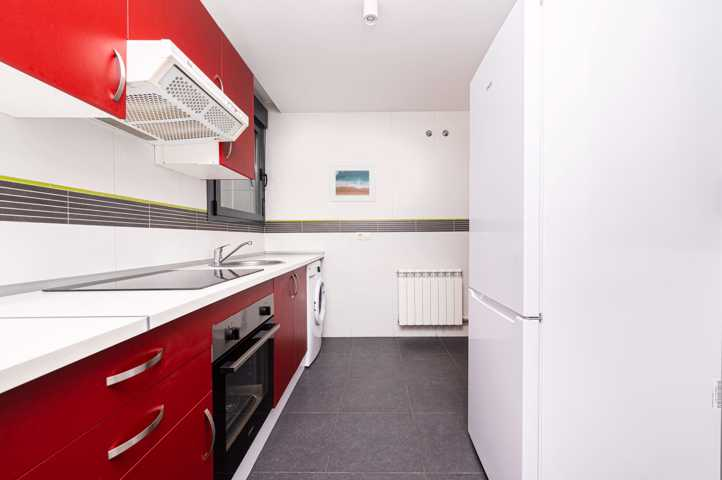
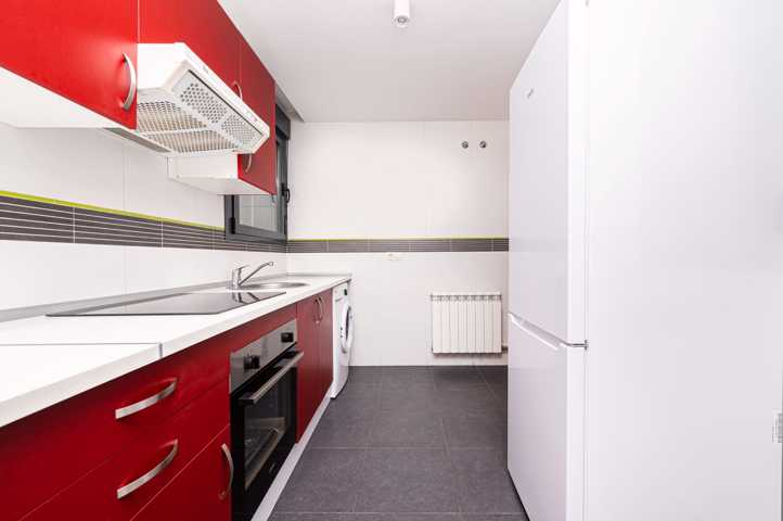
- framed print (352, 182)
